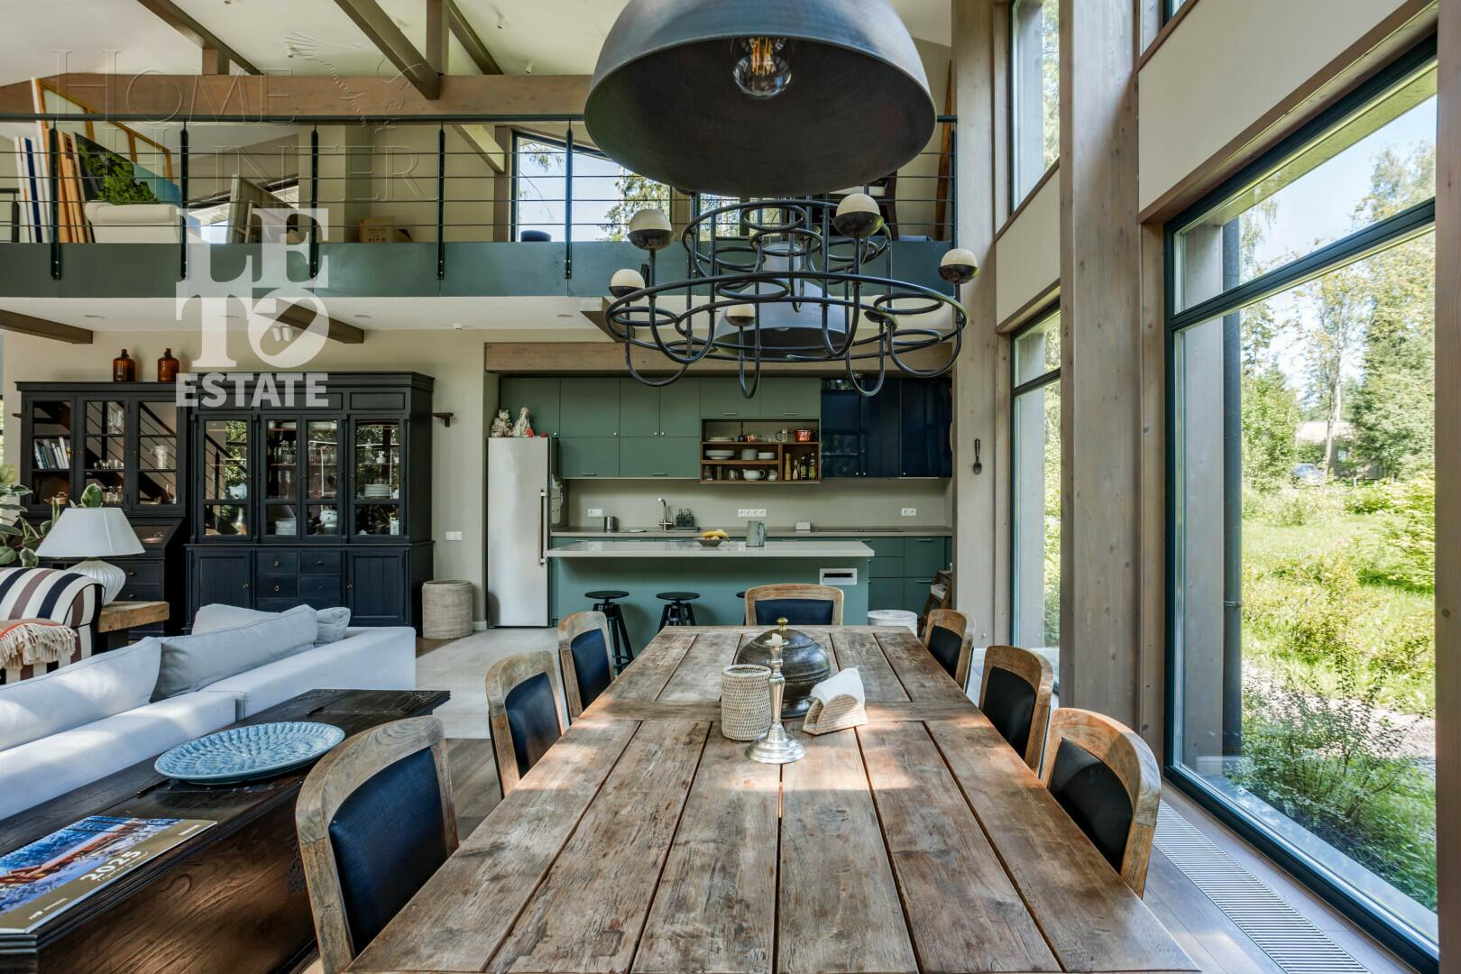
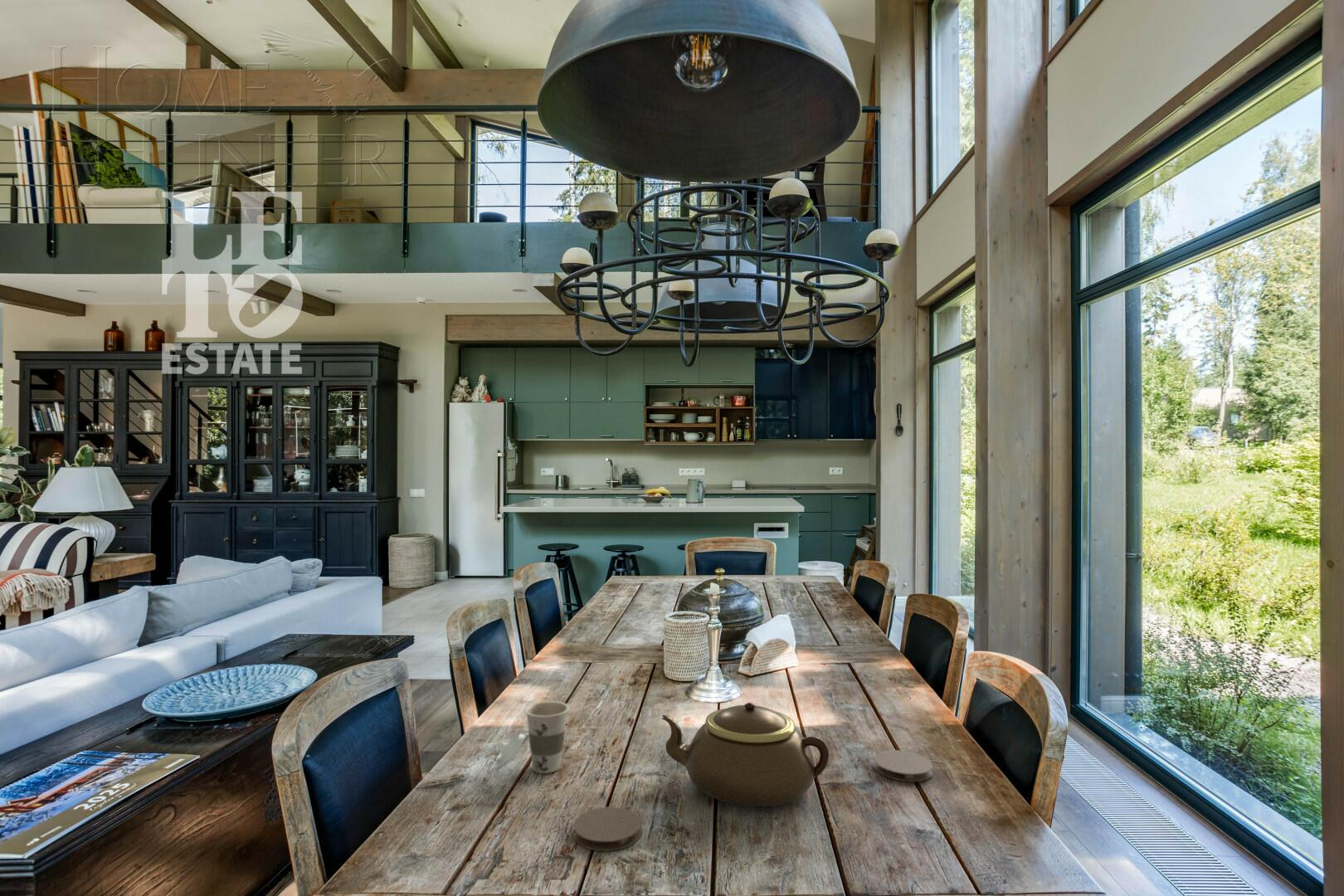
+ coaster (607, 827)
+ teapot (746, 745)
+ cup (532, 738)
+ coaster (903, 765)
